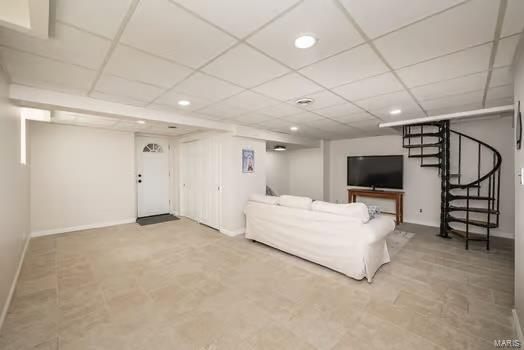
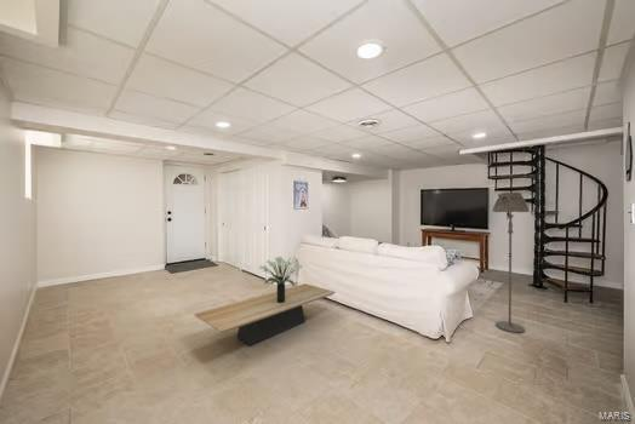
+ coffee table (273, 315)
+ potted plant (281, 279)
+ floor lamp (509, 259)
